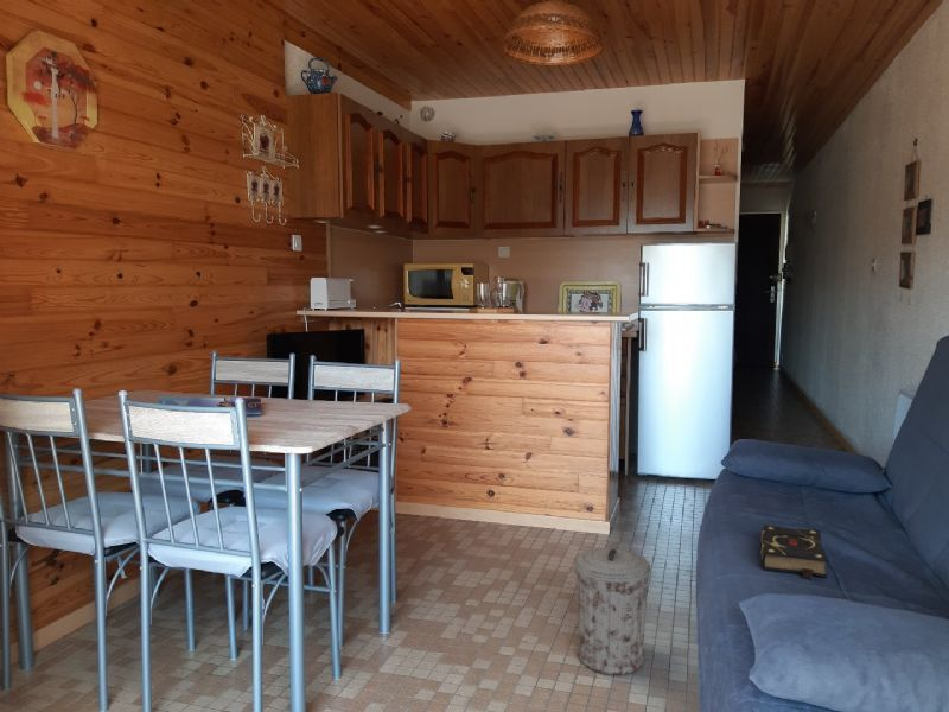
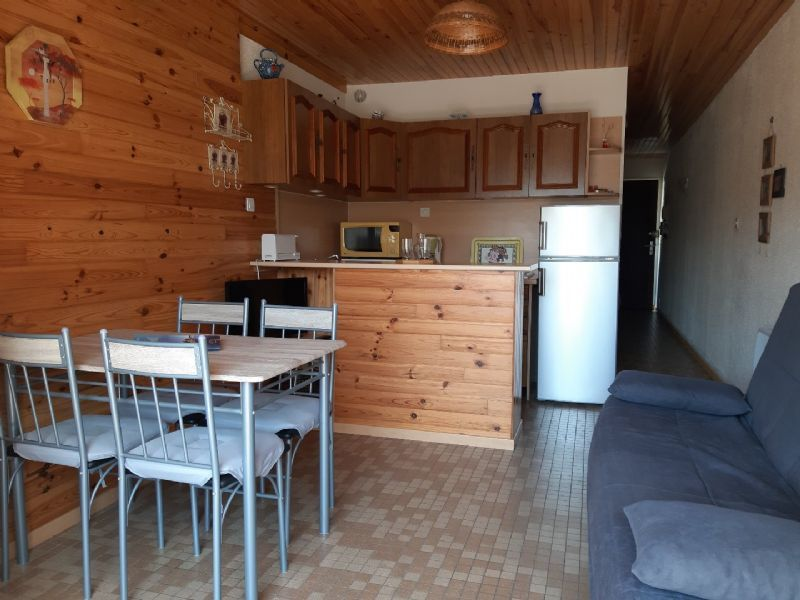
- trash can (611, 605)
- book (791, 549)
